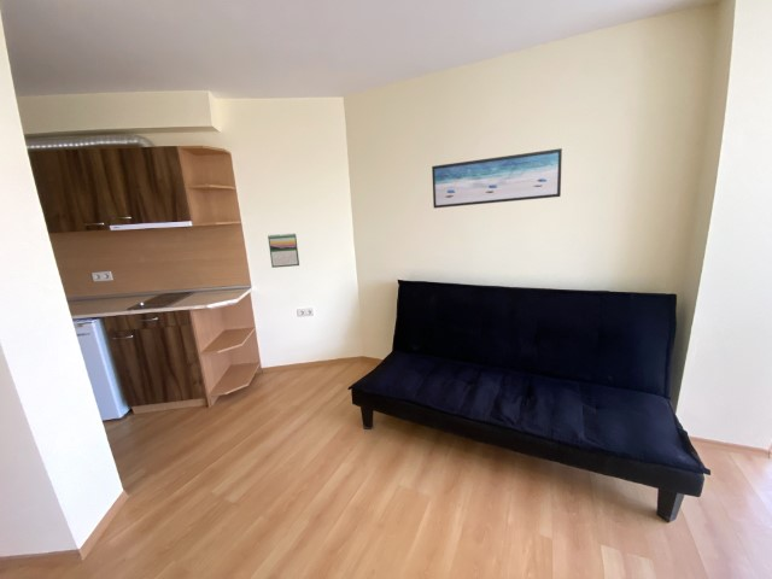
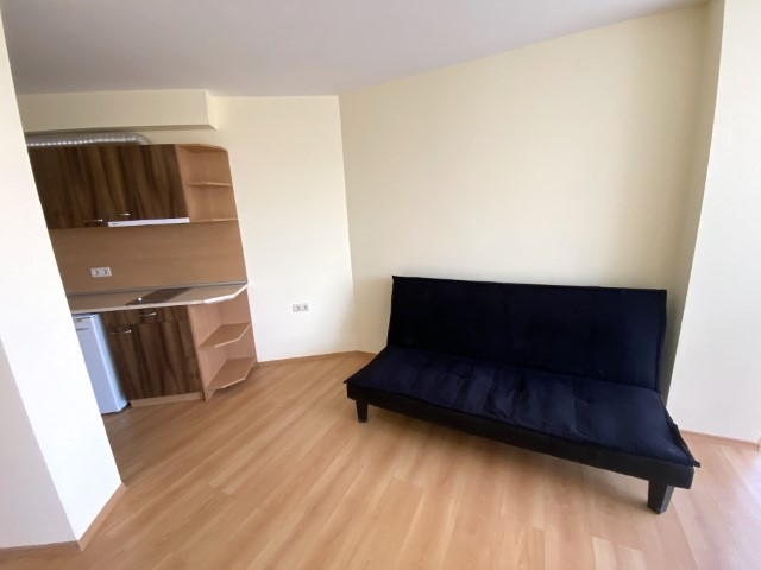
- wall art (492, 180)
- calendar (283, 250)
